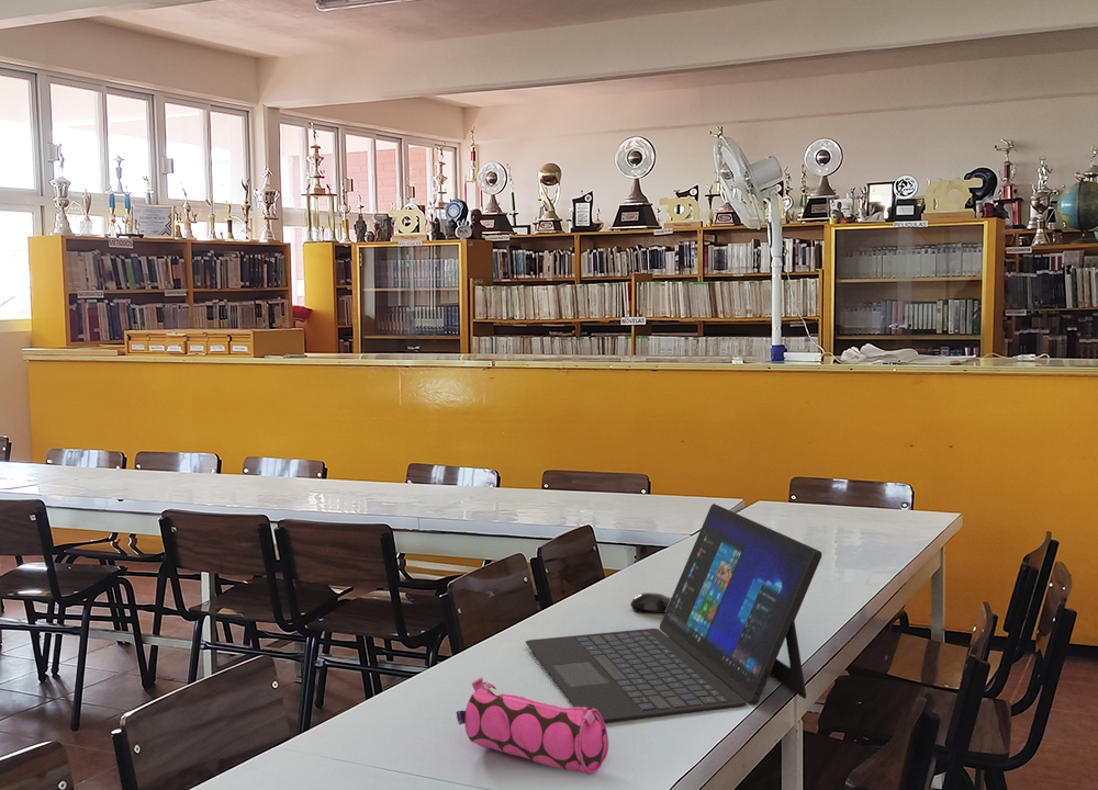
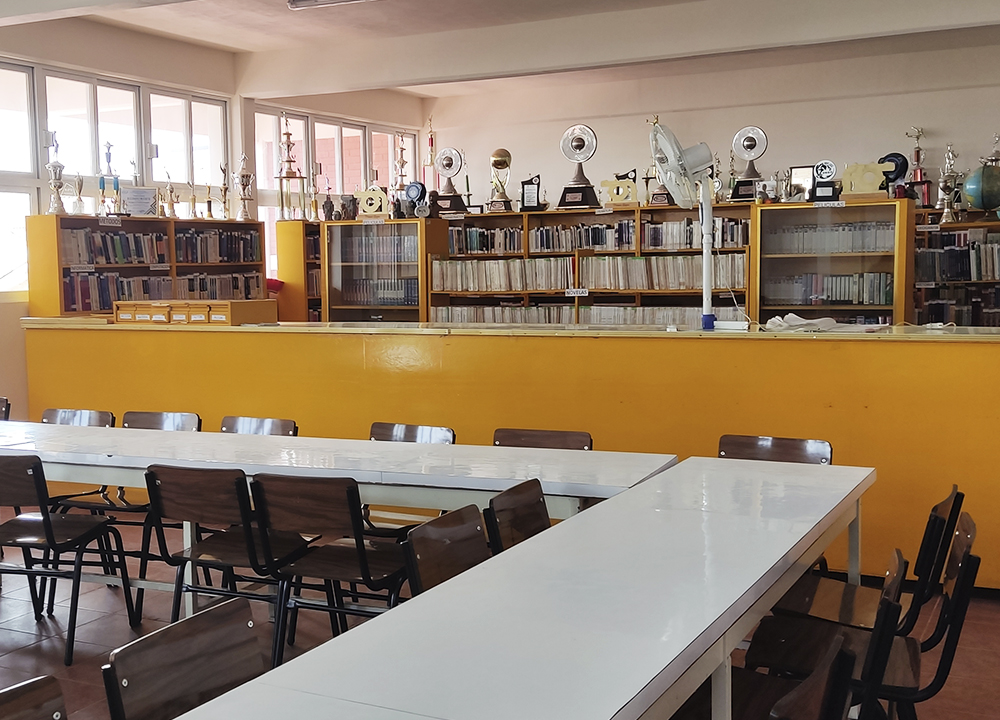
- laptop (669, 603)
- pencil case (535, 724)
- computer mouse (659, 601)
